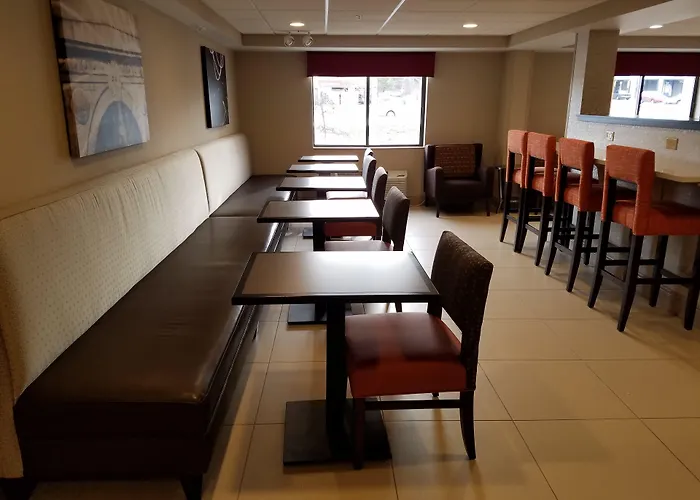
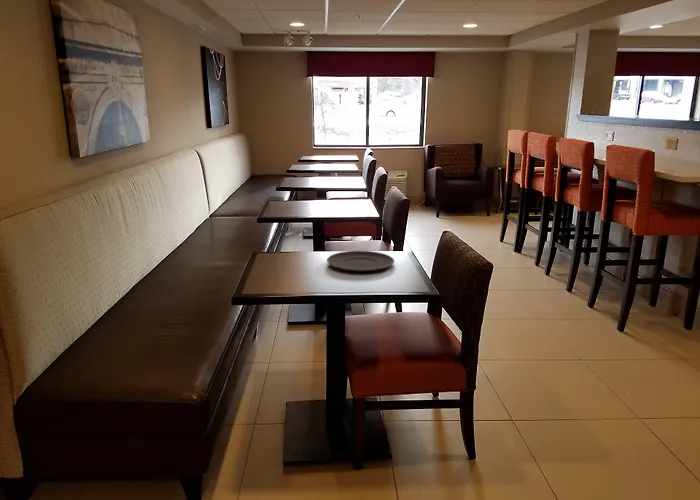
+ plate (360, 261)
